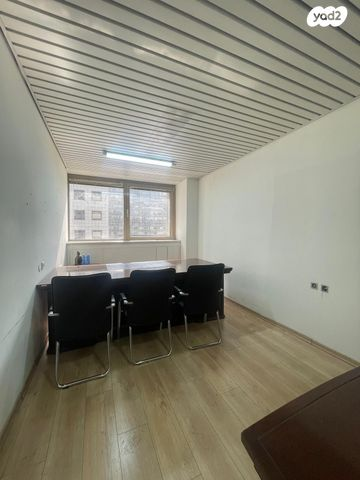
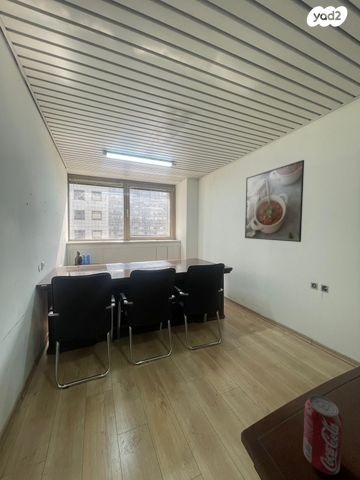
+ beverage can (321, 432)
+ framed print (269, 205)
